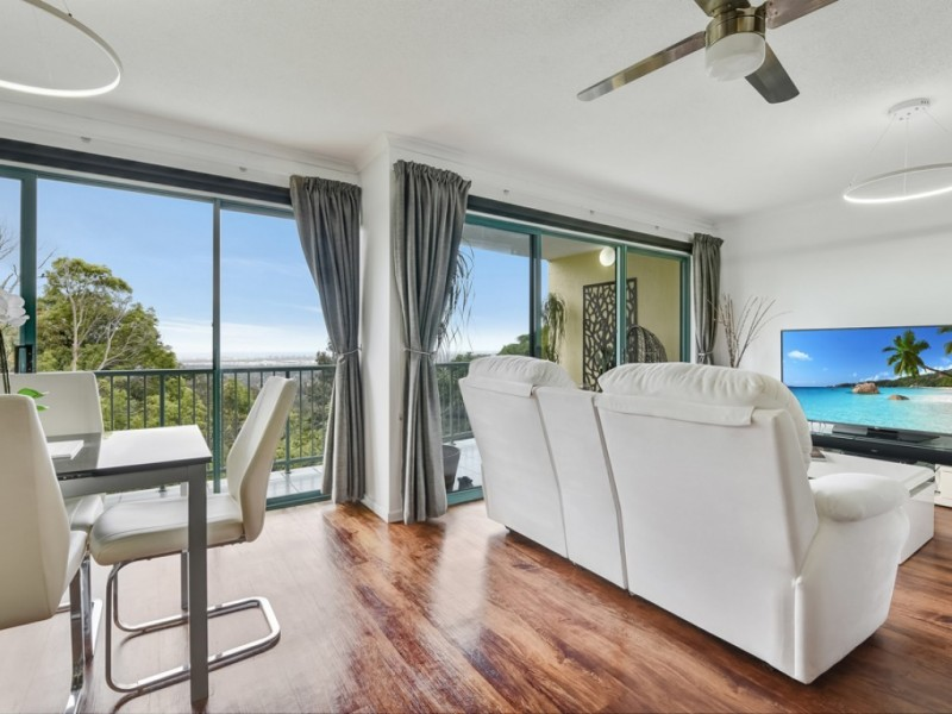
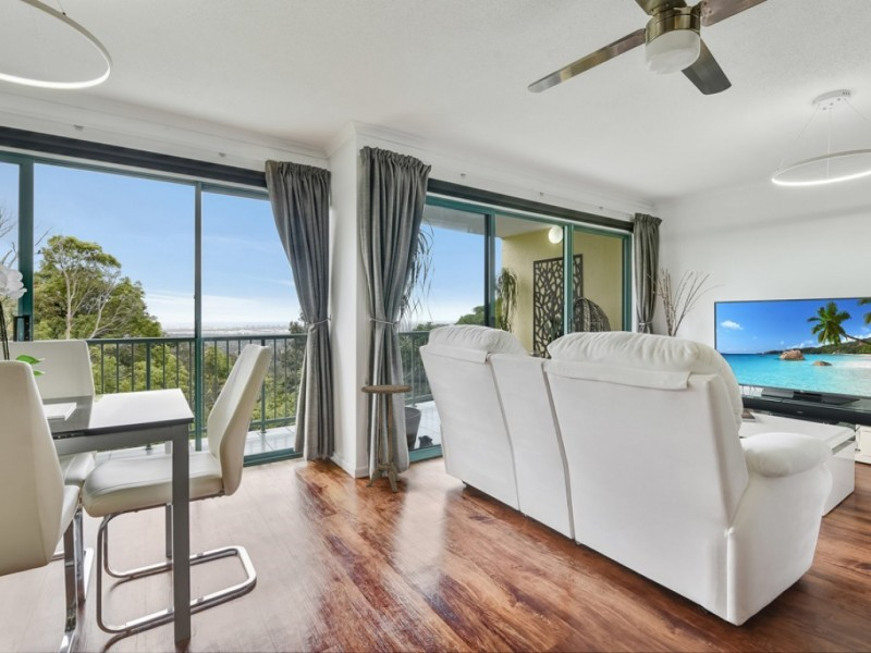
+ side table (389, 436)
